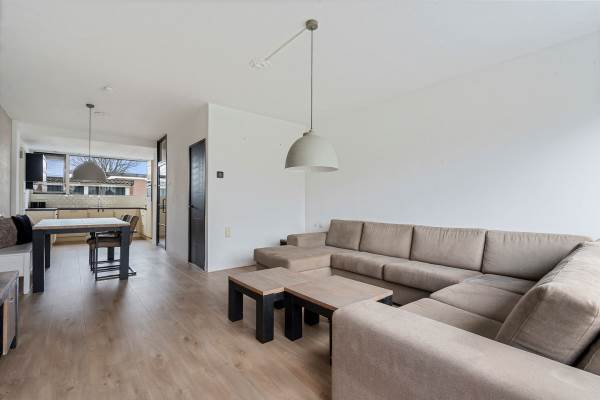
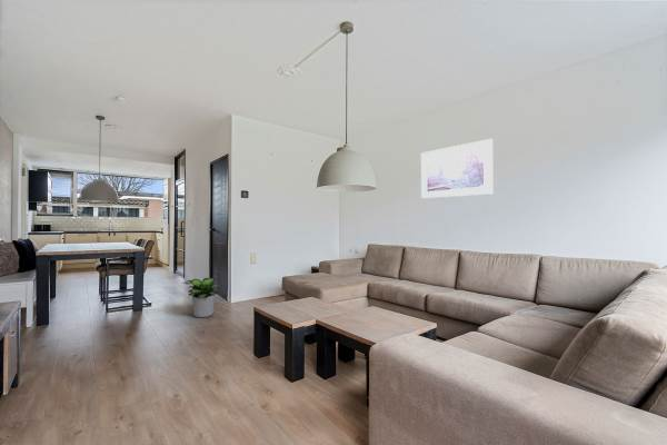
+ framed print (454, 171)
+ potted plant (205, 297)
